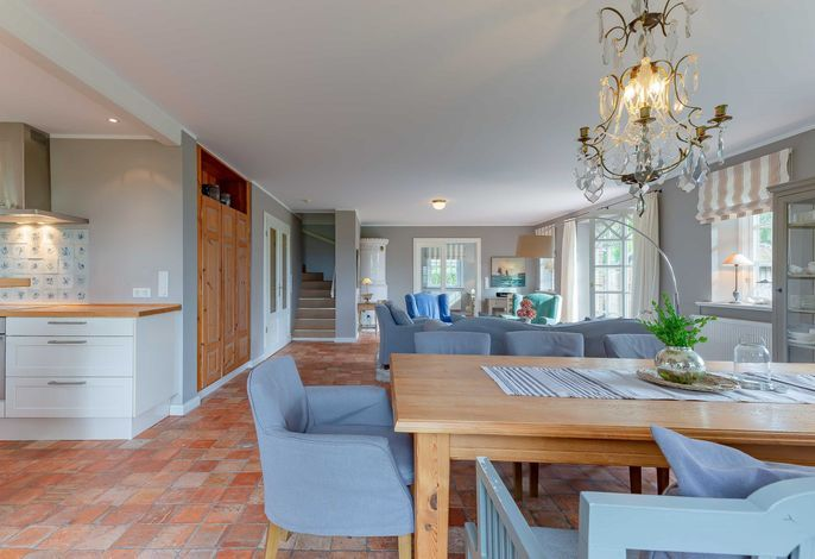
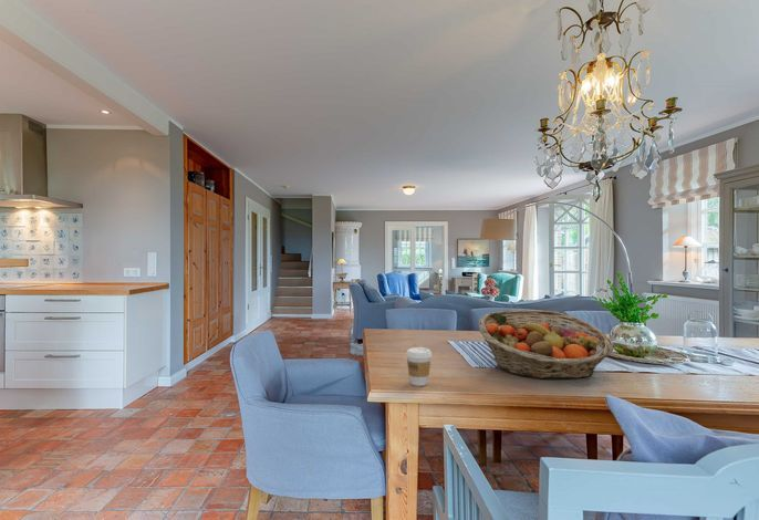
+ coffee cup (418, 365)
+ fruit basket (541, 341)
